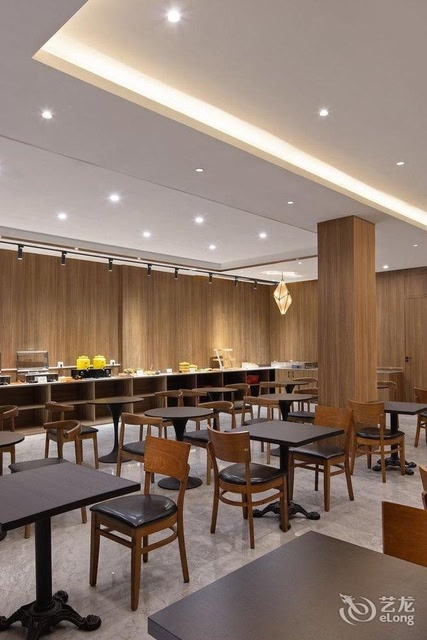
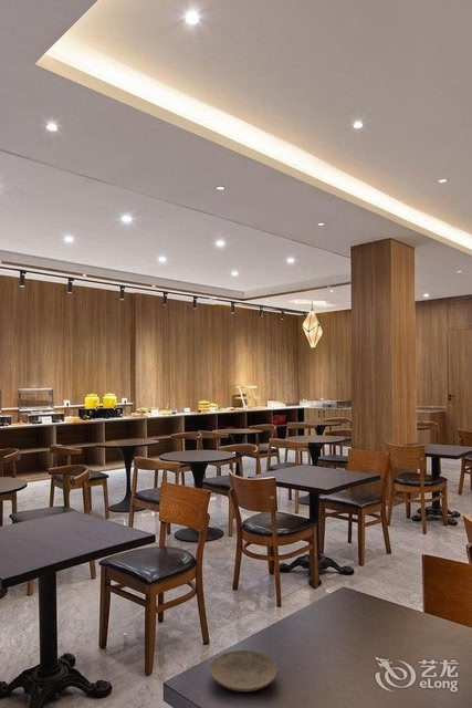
+ plate (243, 673)
